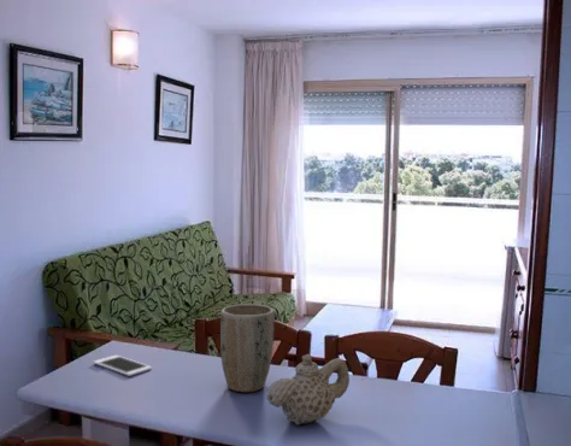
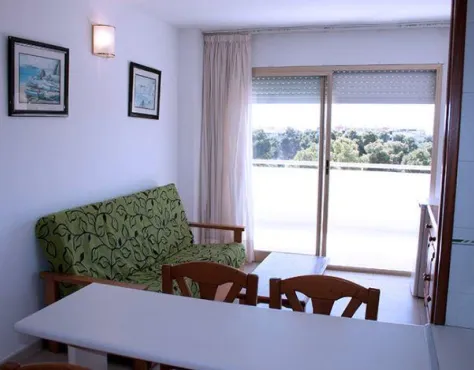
- plant pot (247, 347)
- teapot (308, 387)
- cell phone (122, 364)
